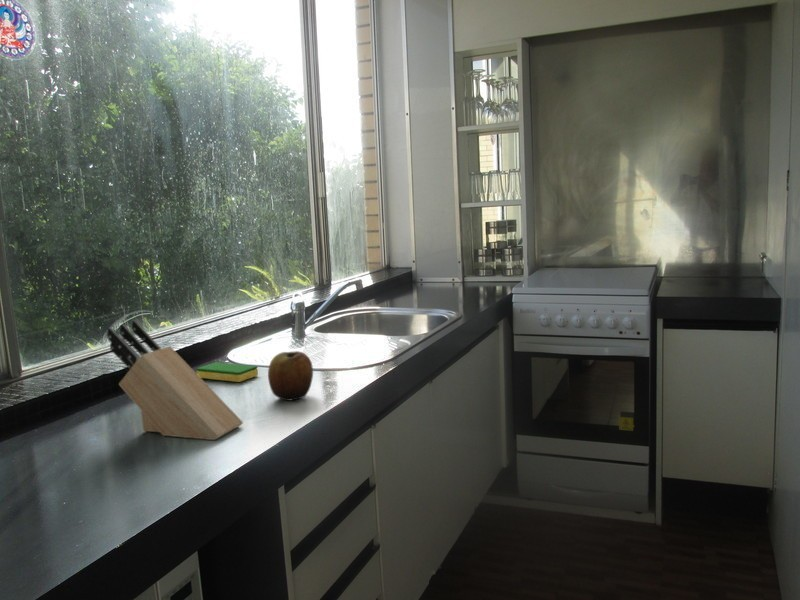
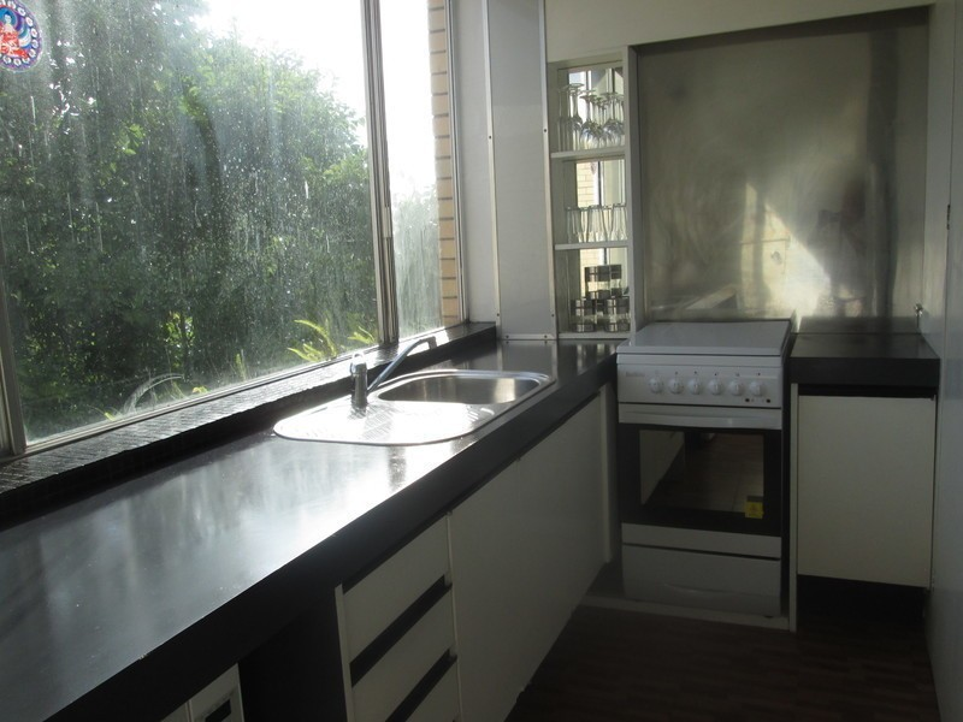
- apple (290, 375)
- knife block (170, 377)
- dish sponge (227, 371)
